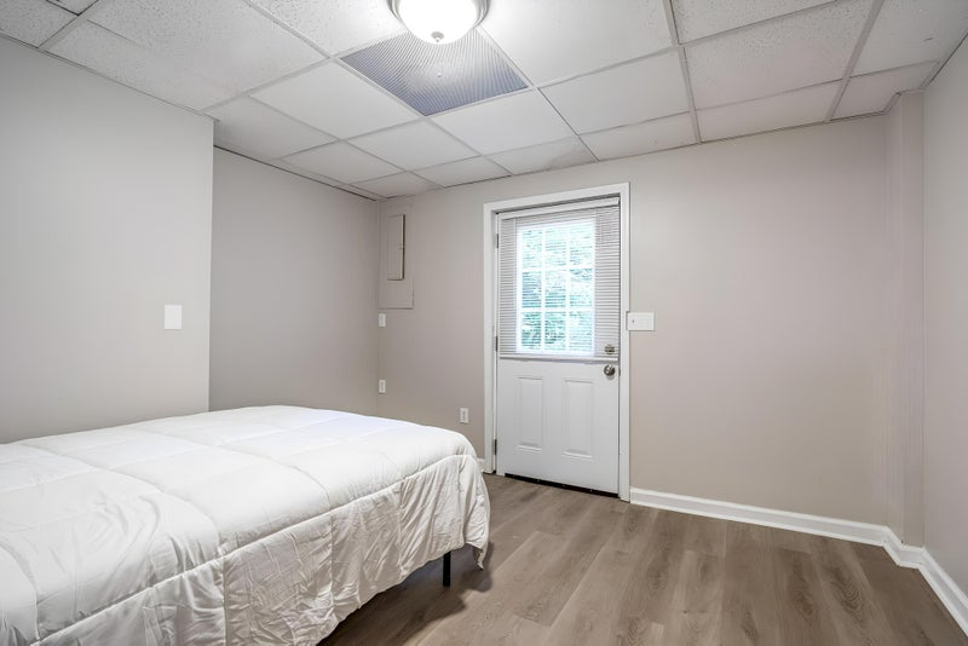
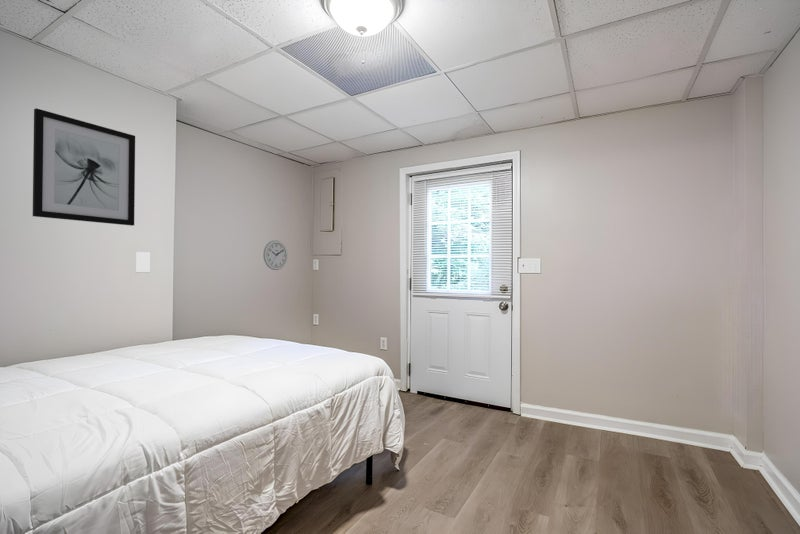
+ wall art (88, 172)
+ wall clock (276, 255)
